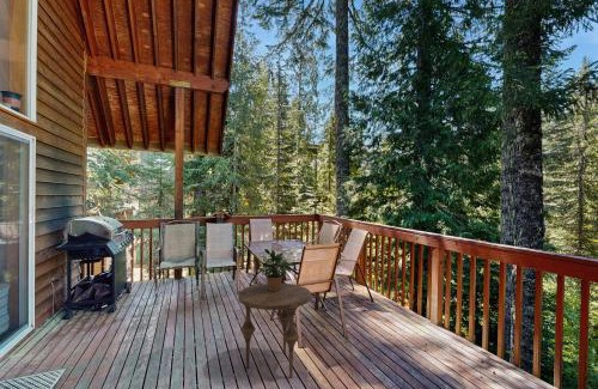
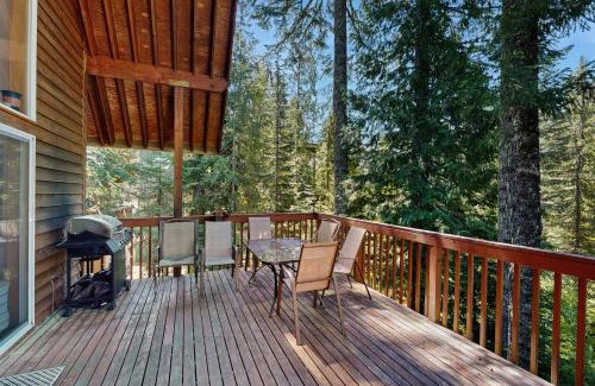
- potted plant (276, 268)
- side table (282, 328)
